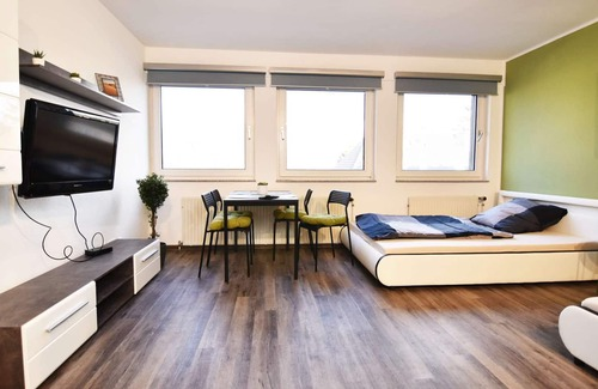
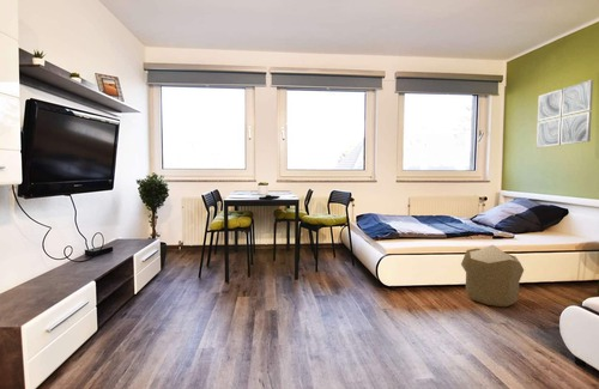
+ wall art (562, 117)
+ pouf (491, 272)
